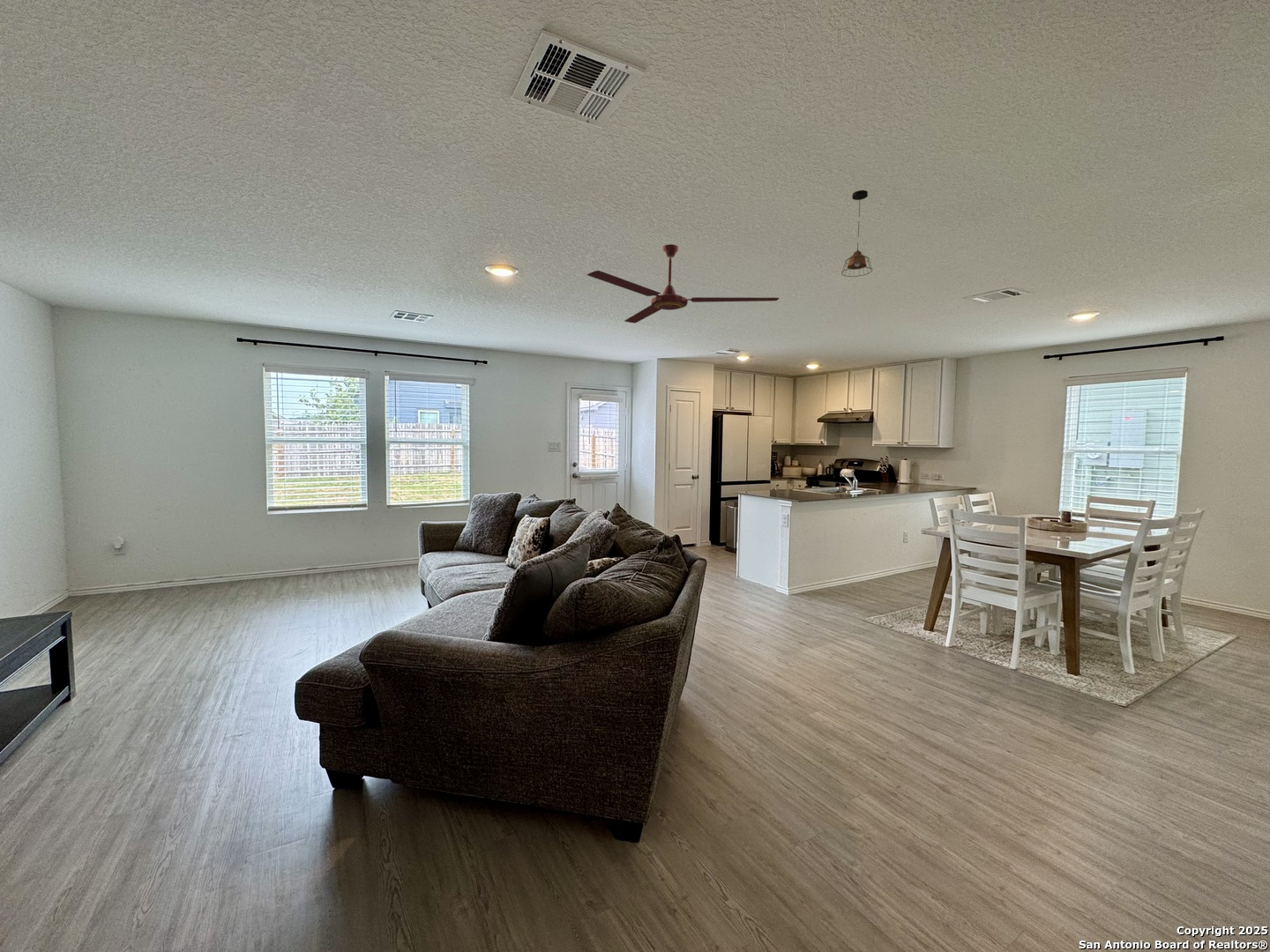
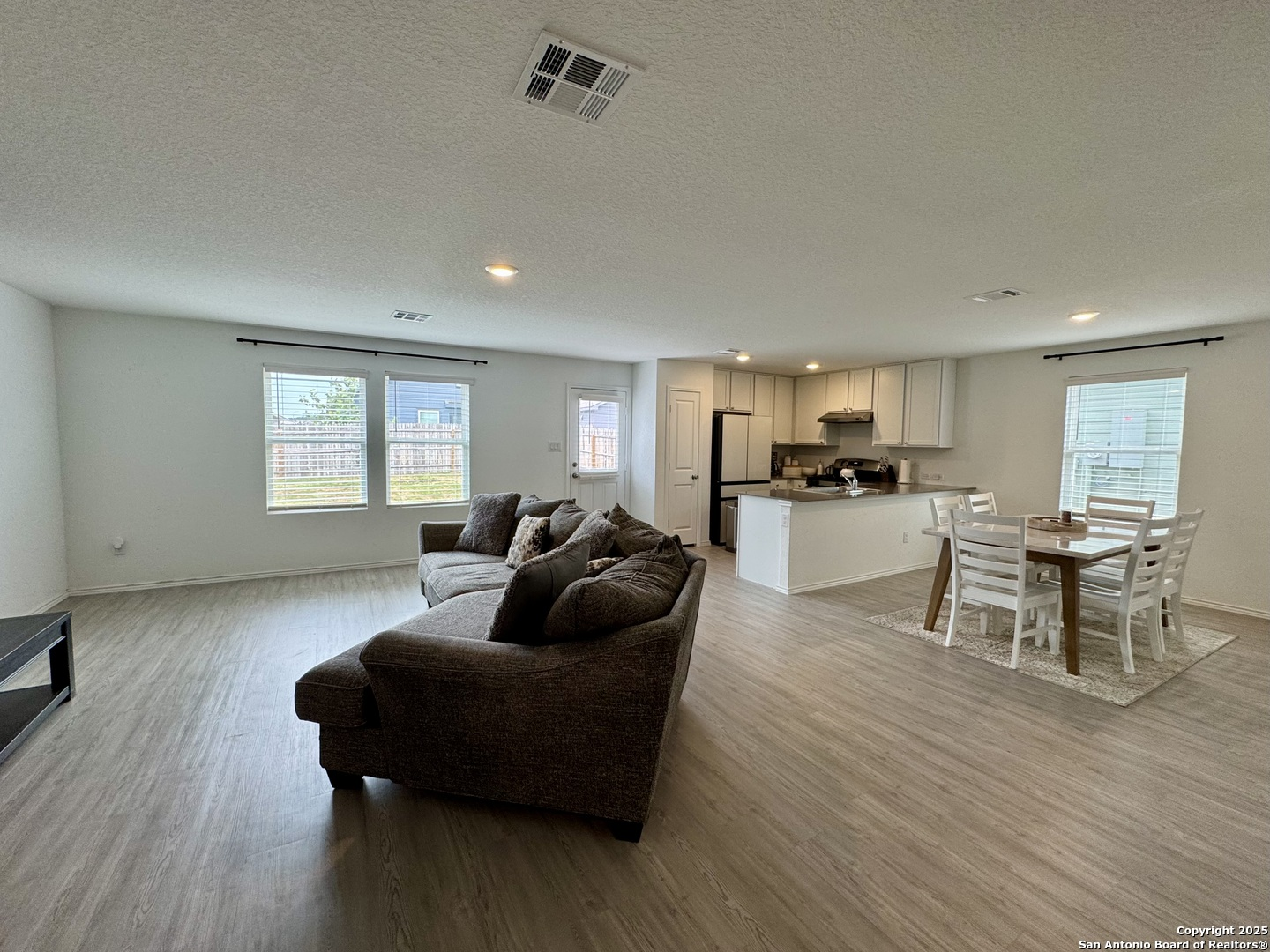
- pendant light (858, 233)
- ceiling fan (673, 287)
